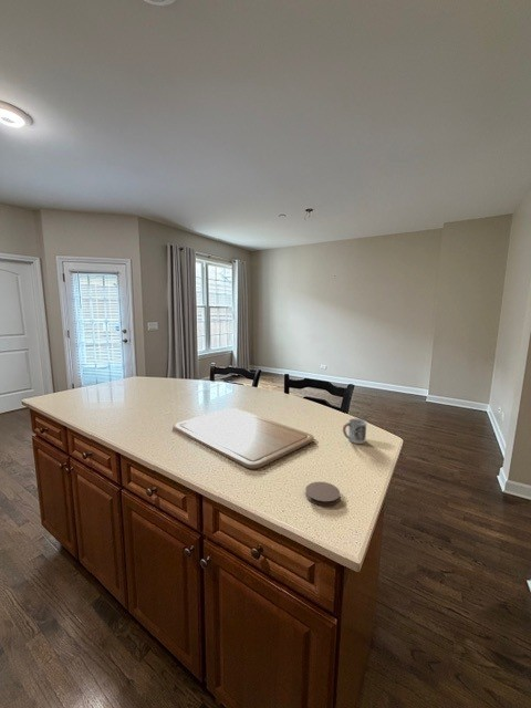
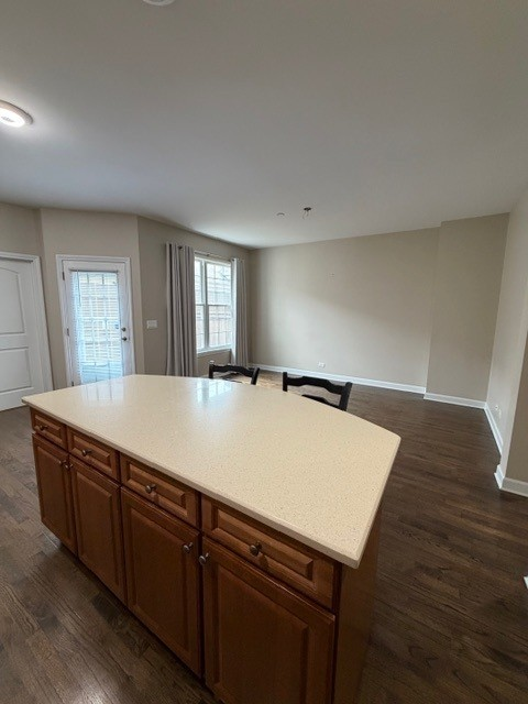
- coaster (322, 492)
- chopping board (240, 431)
- cup (353, 430)
